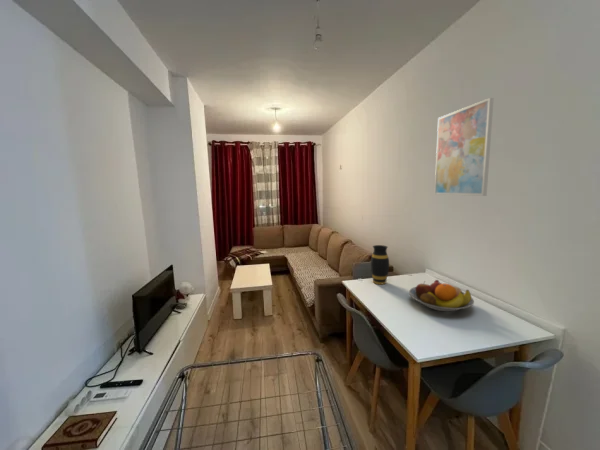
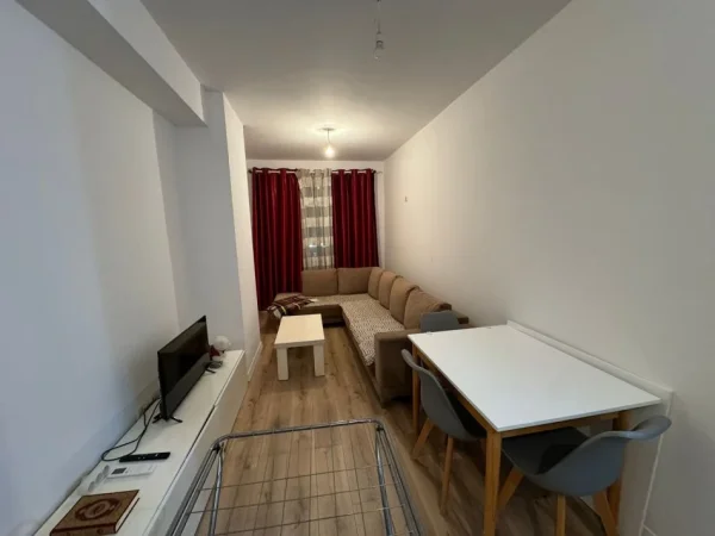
- fruit bowl (440, 293)
- vase (379, 264)
- wall art (459, 153)
